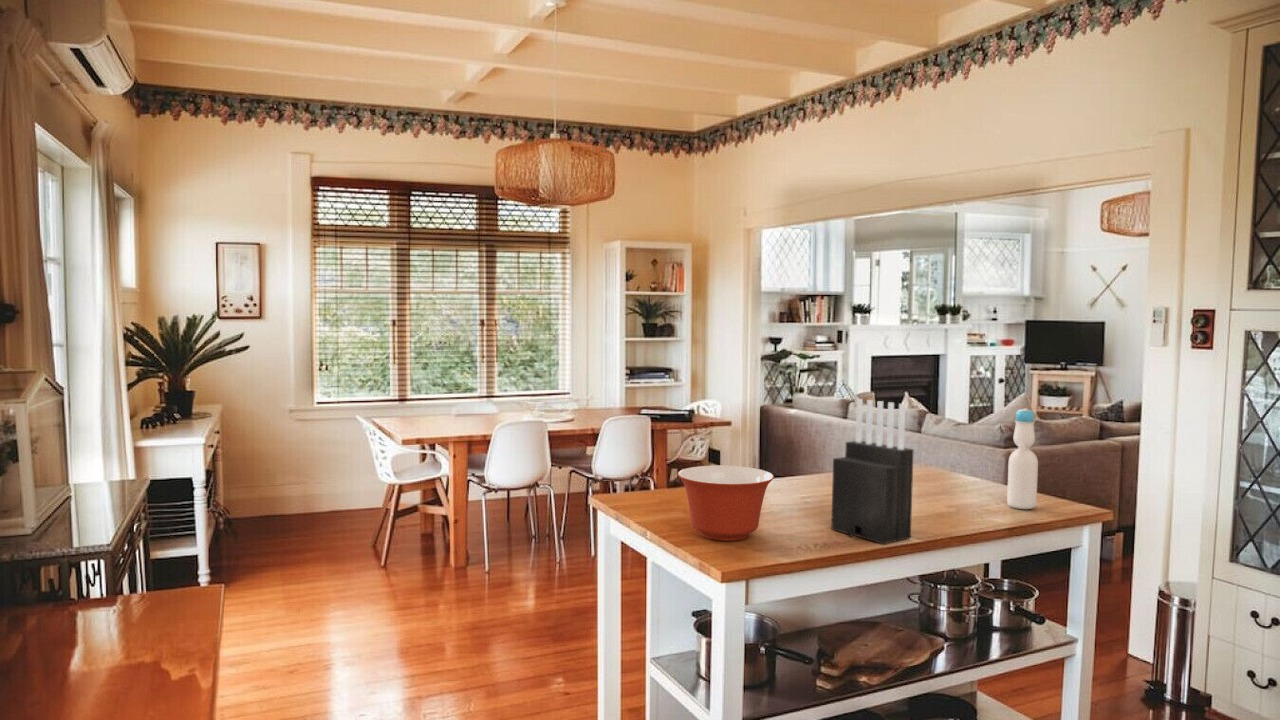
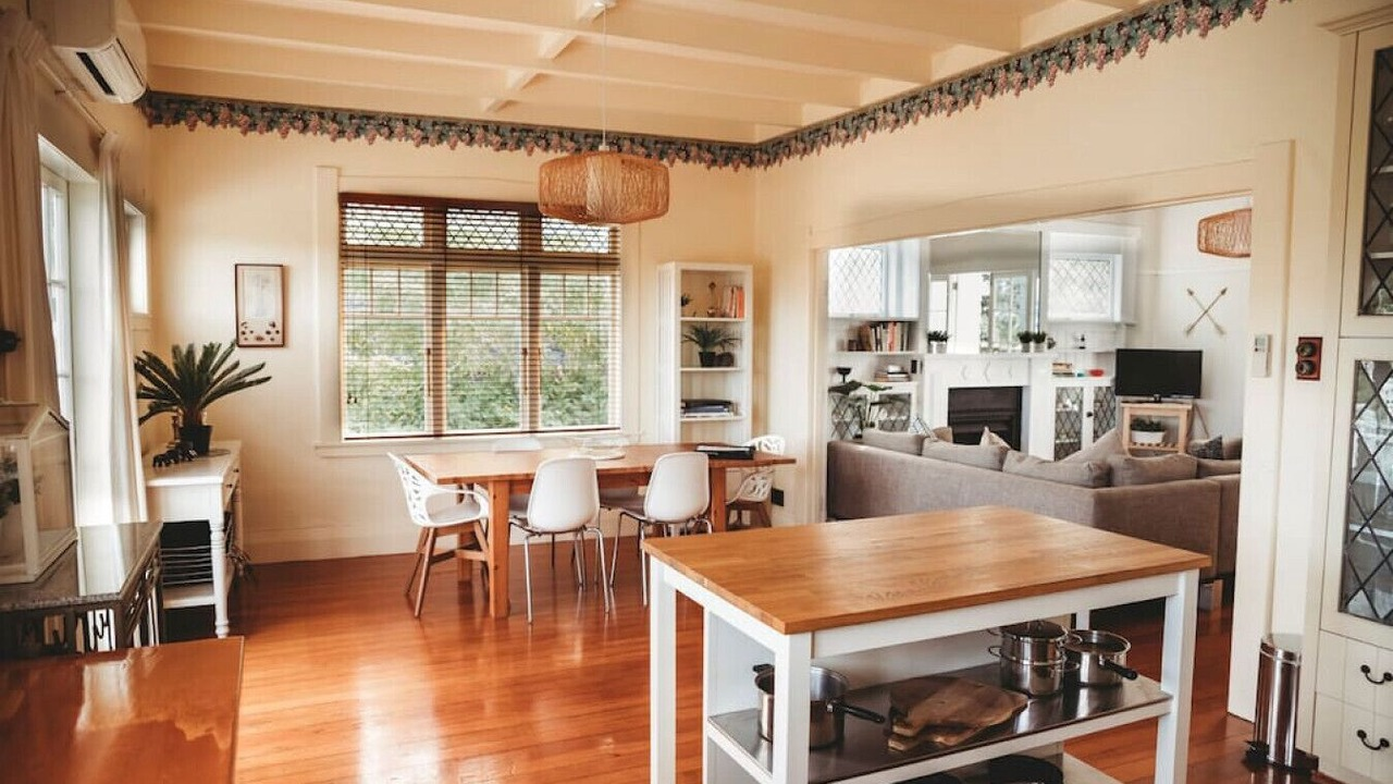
- bottle (1023, 457)
- knife block (869, 468)
- mixing bowl (725, 504)
